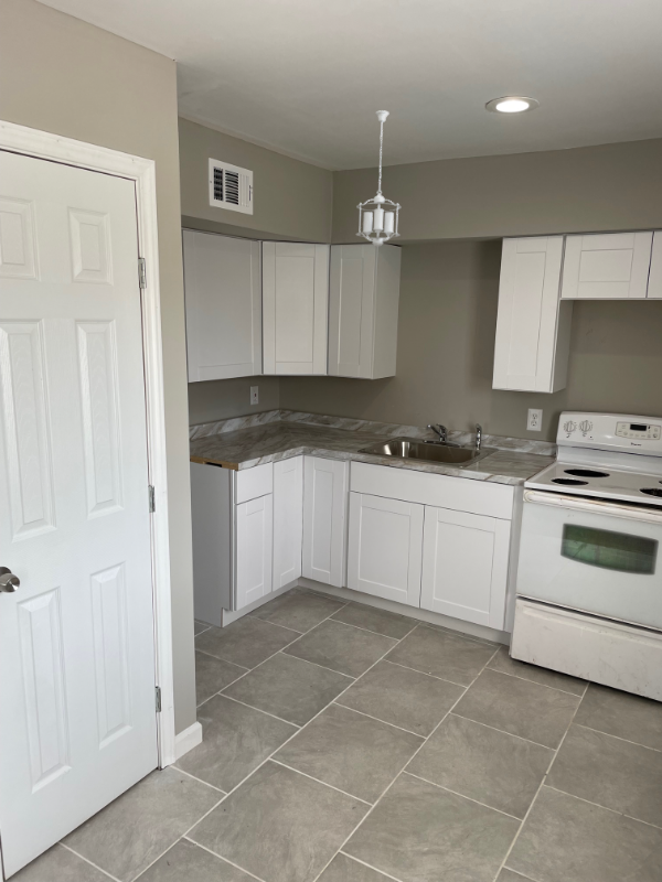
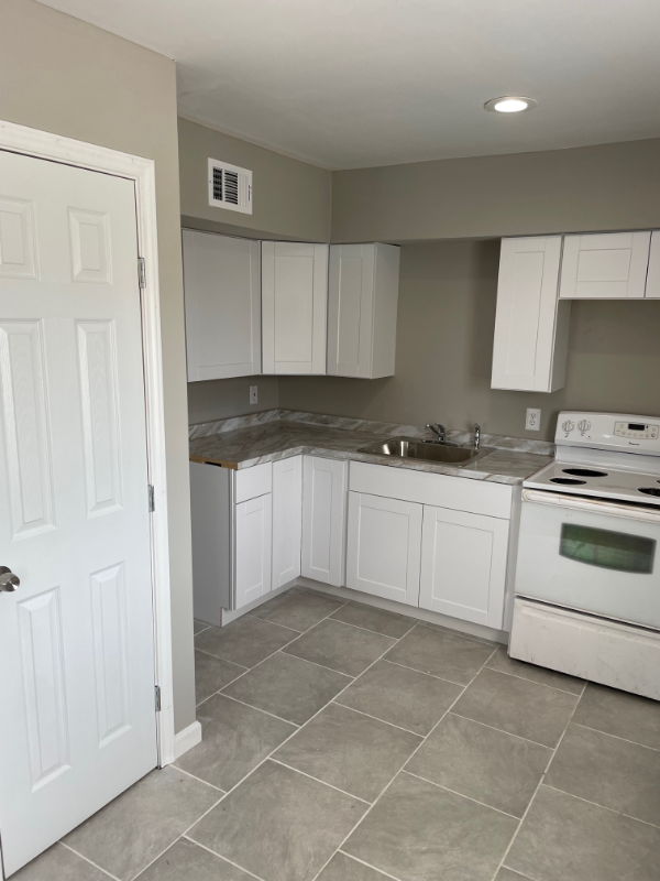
- pendant light (378, 181)
